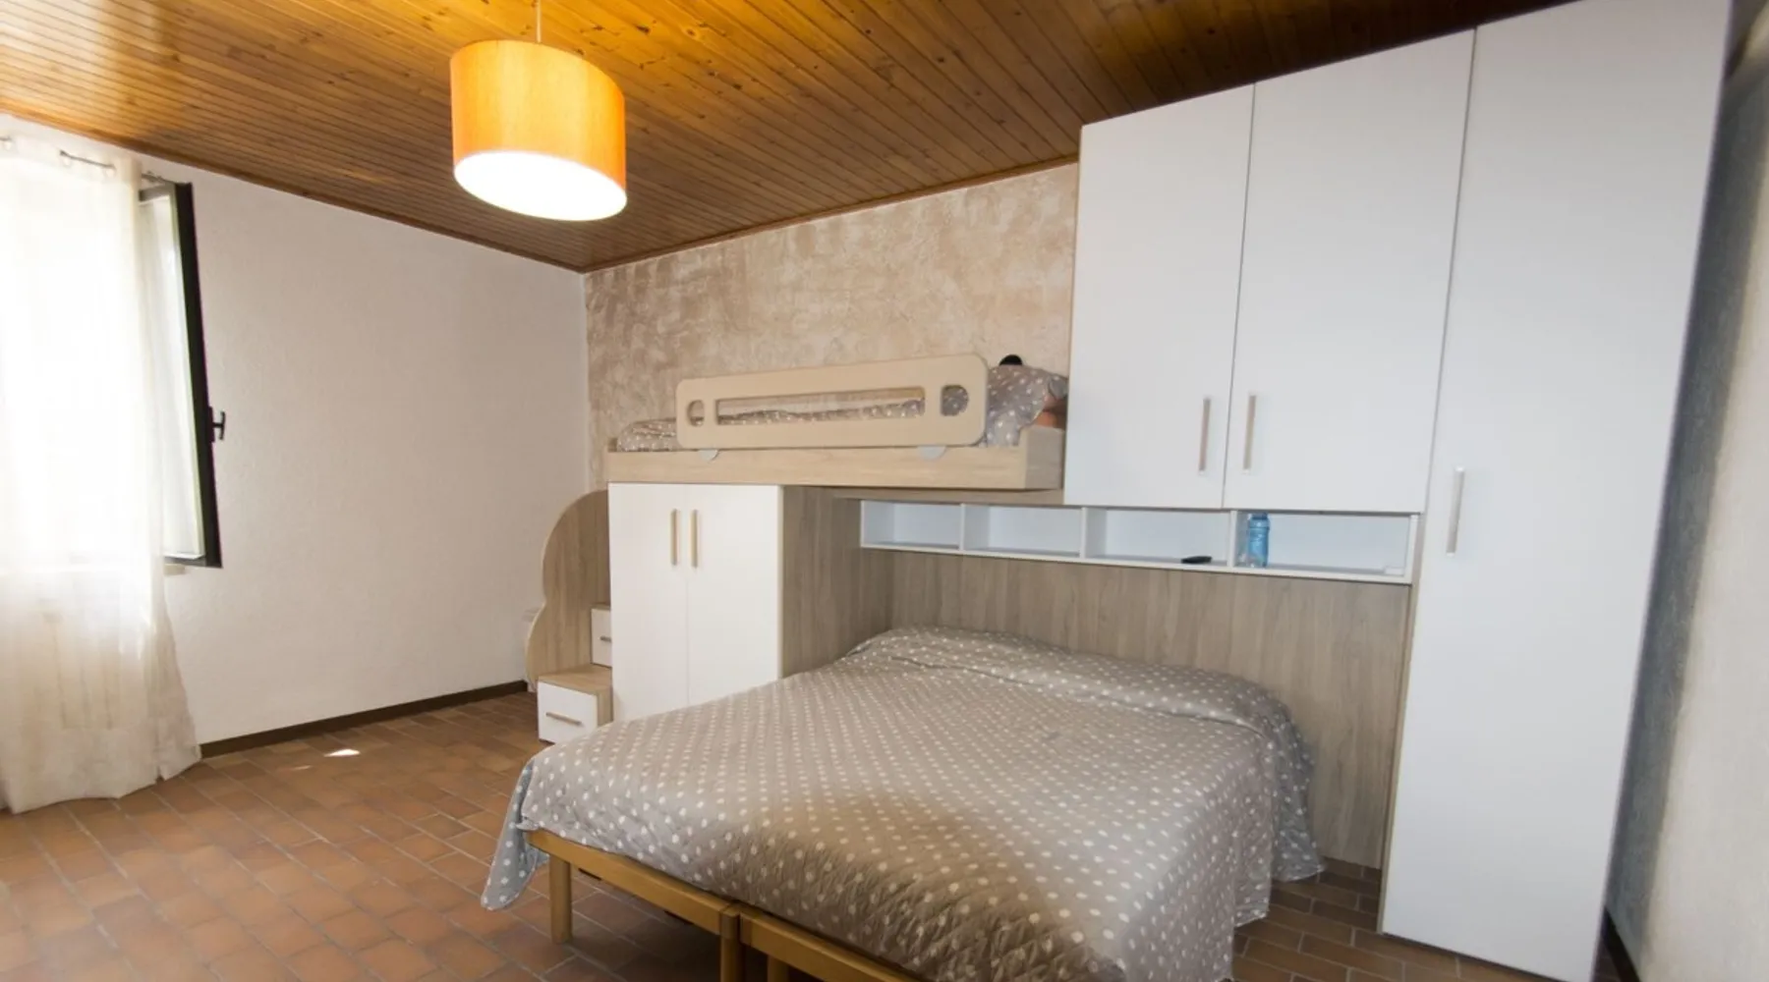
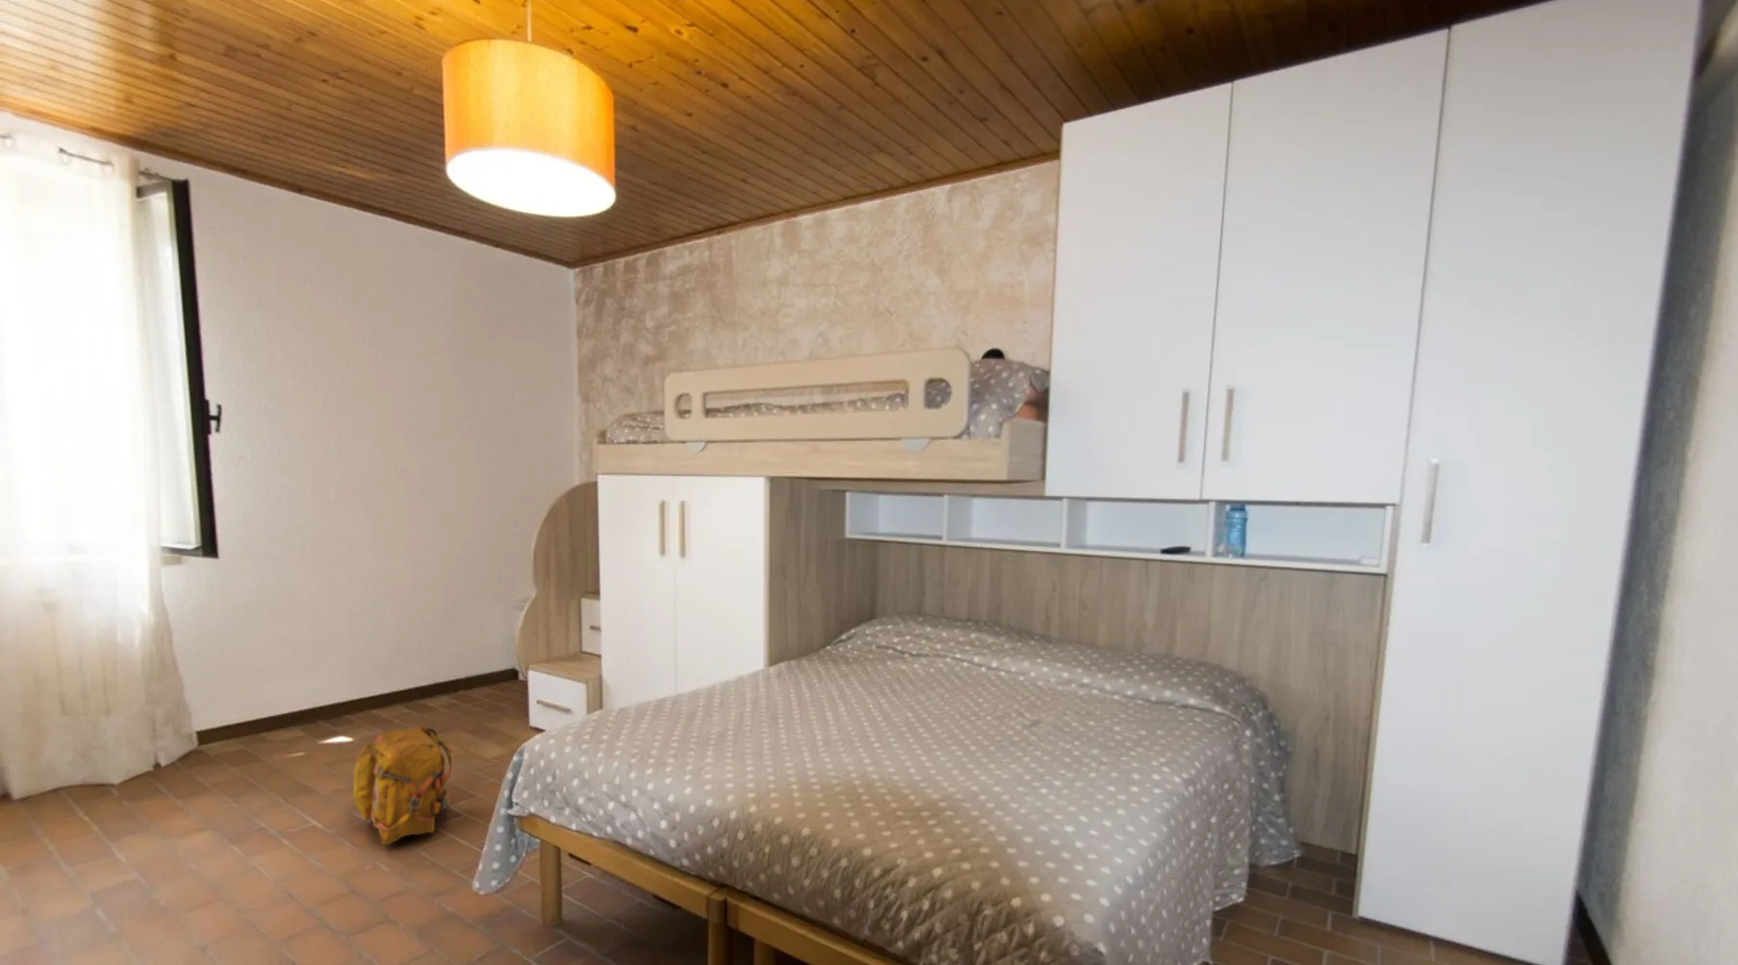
+ backpack (409, 783)
